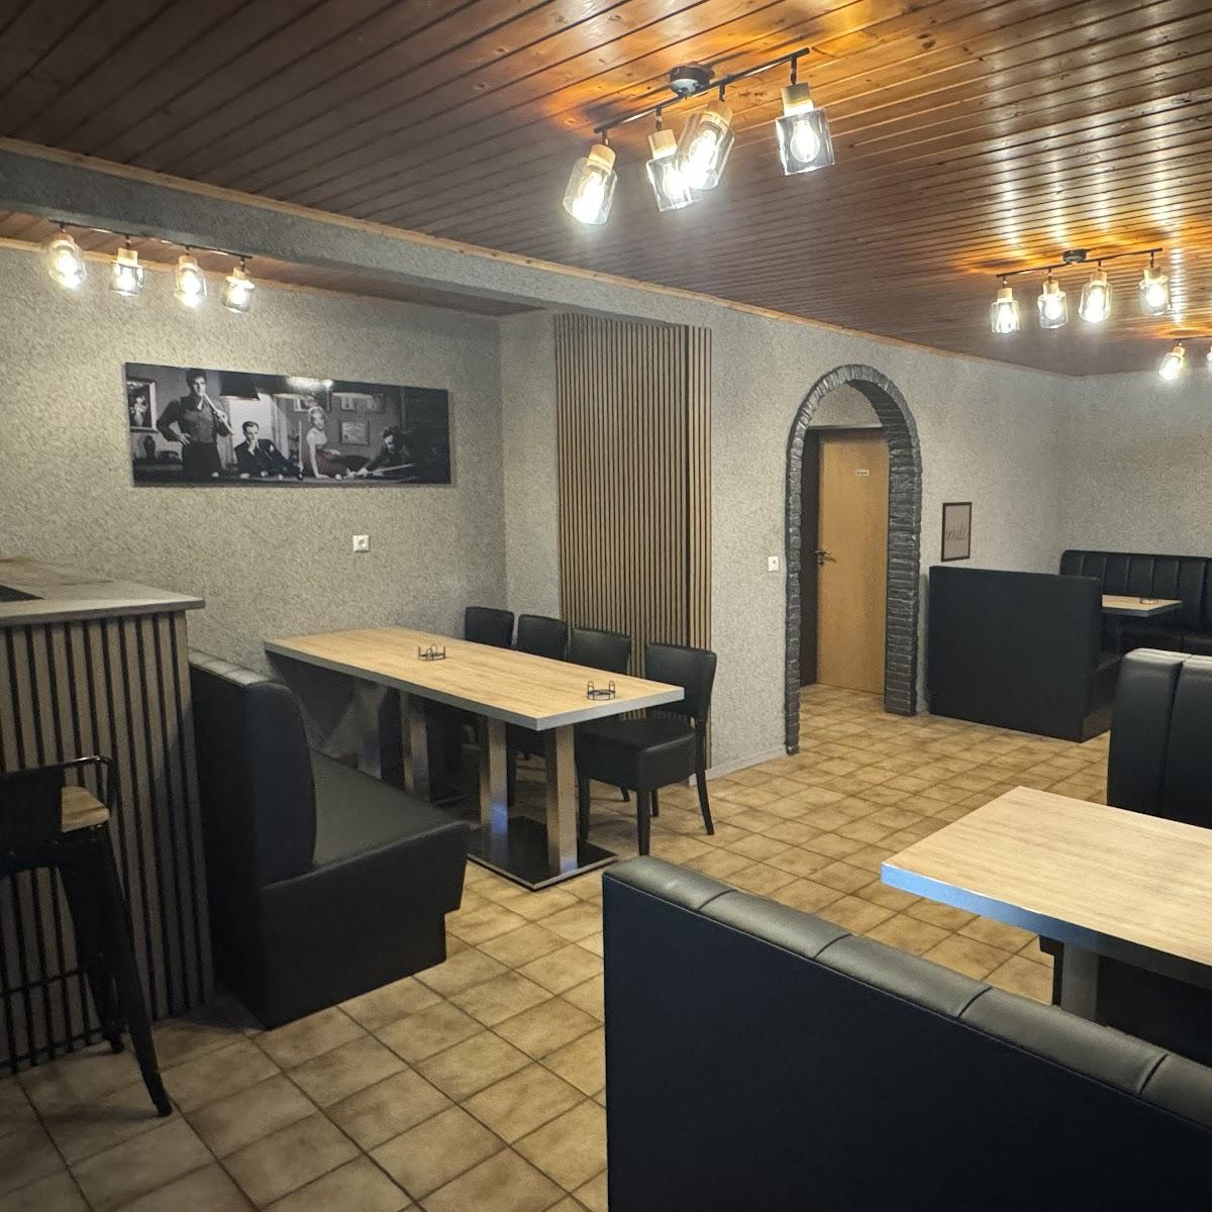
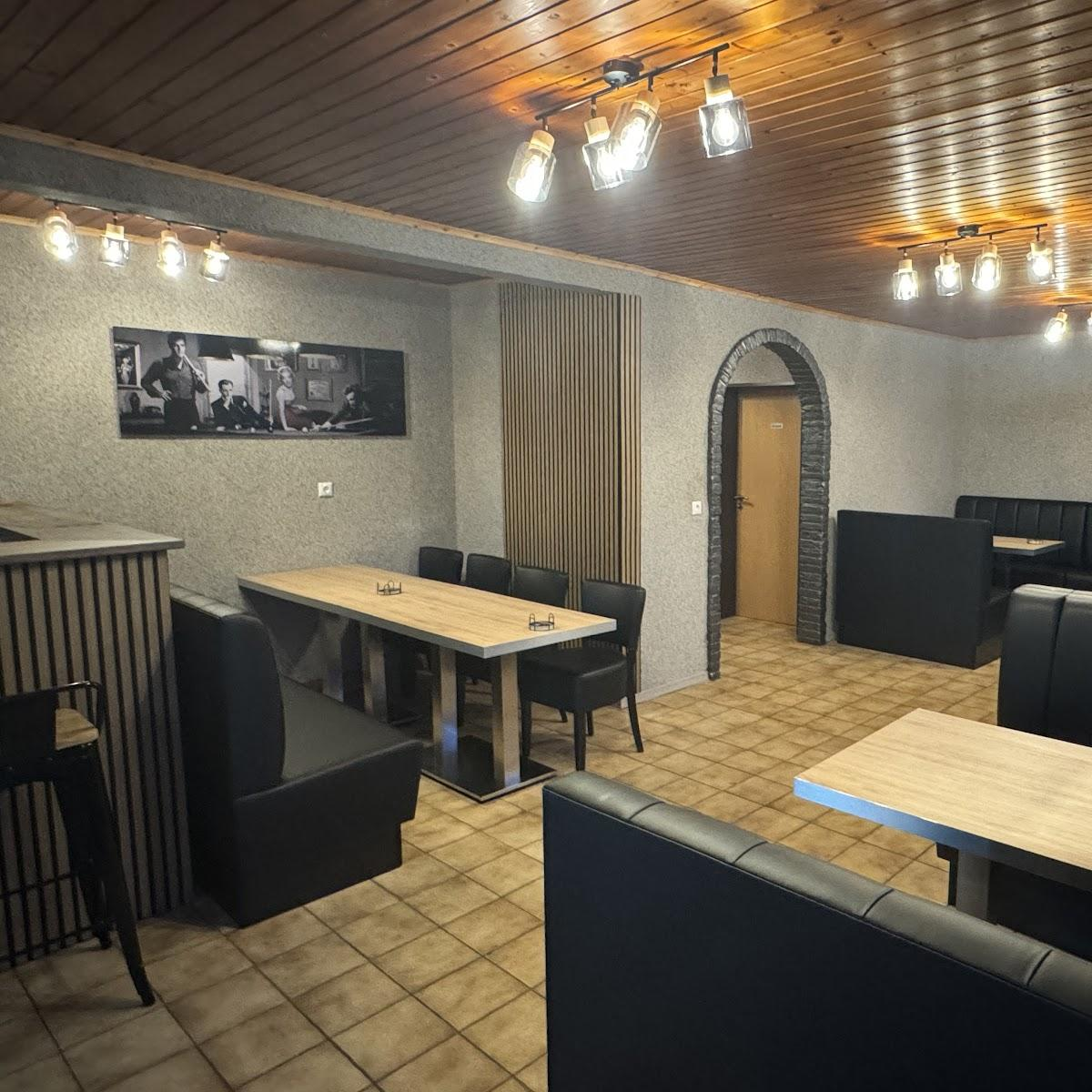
- wall art (957, 532)
